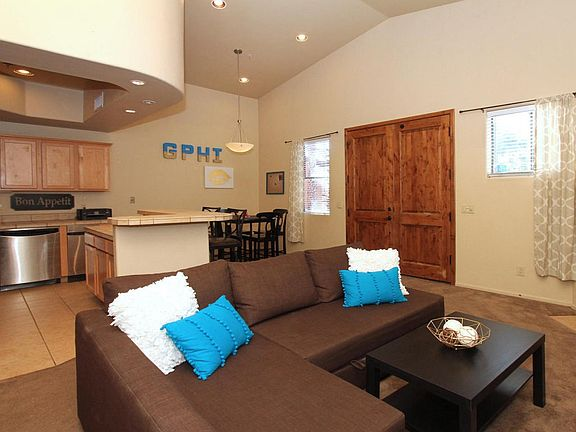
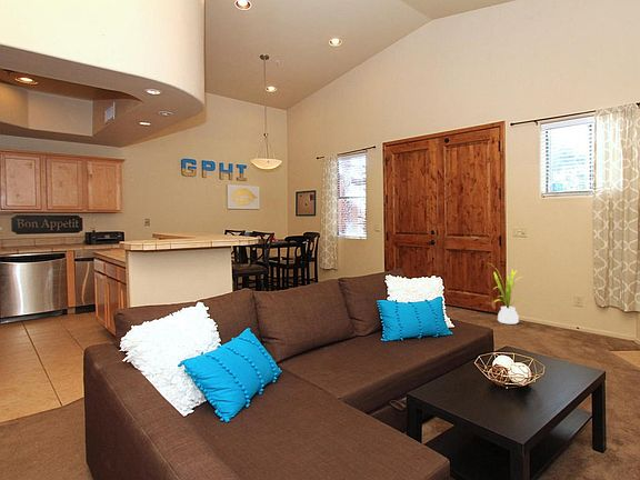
+ house plant (506, 293)
